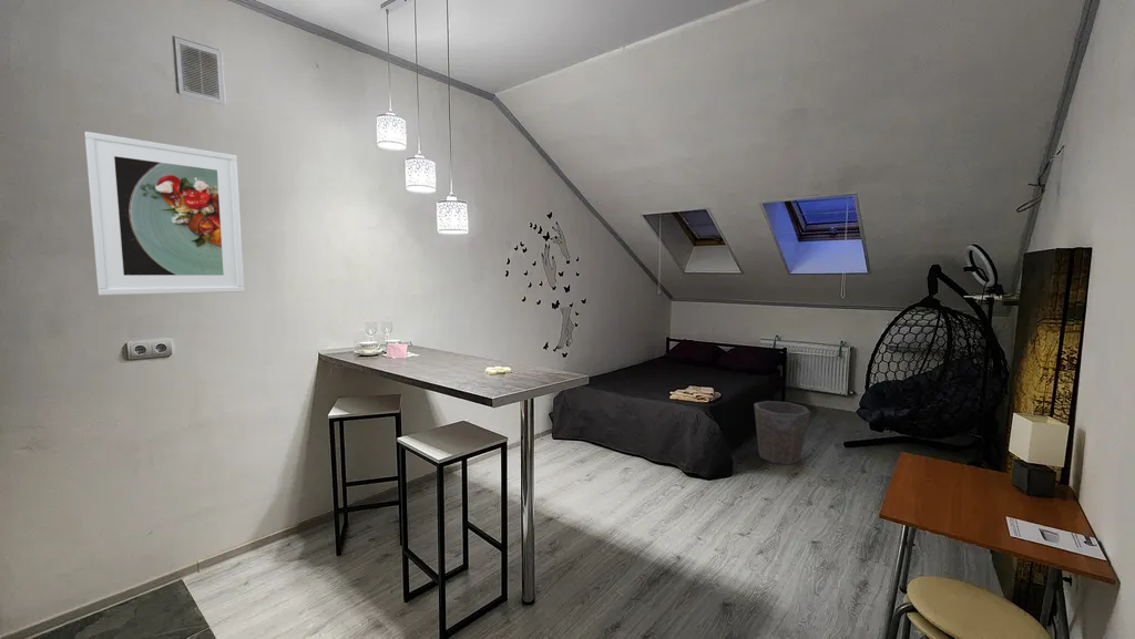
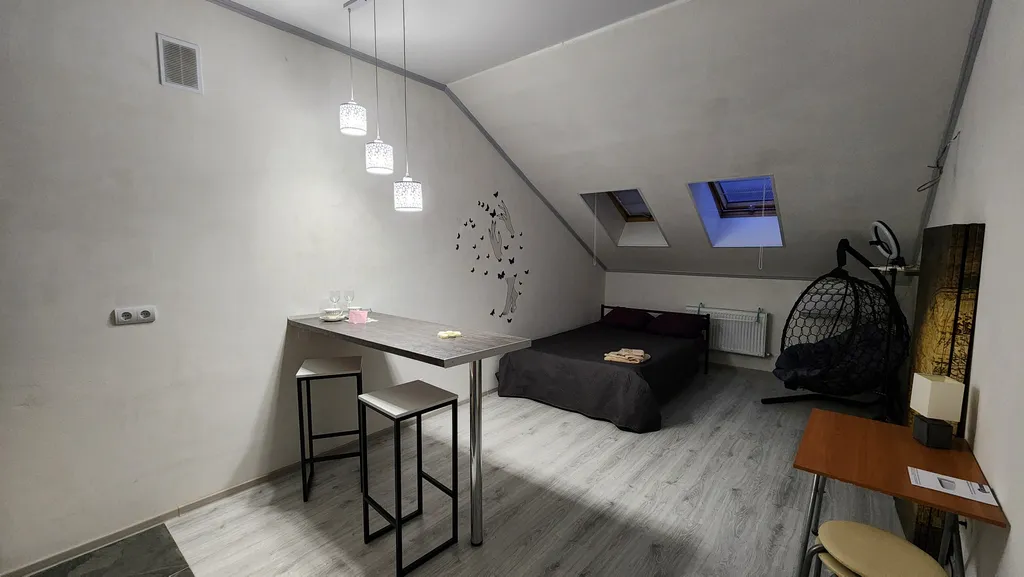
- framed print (172, 219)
- waste bin (779, 432)
